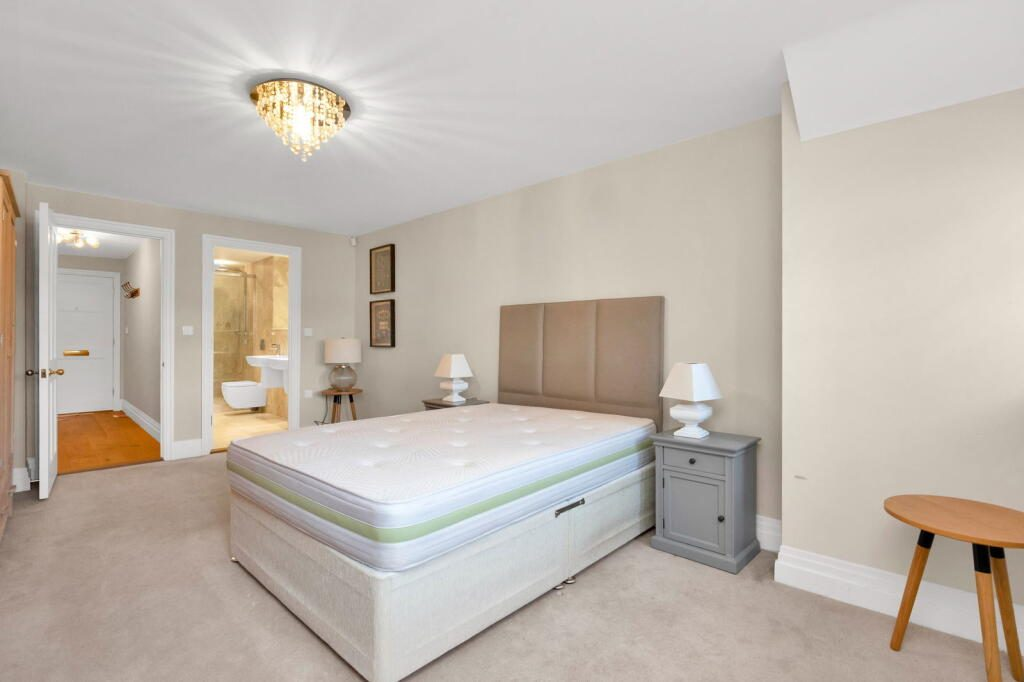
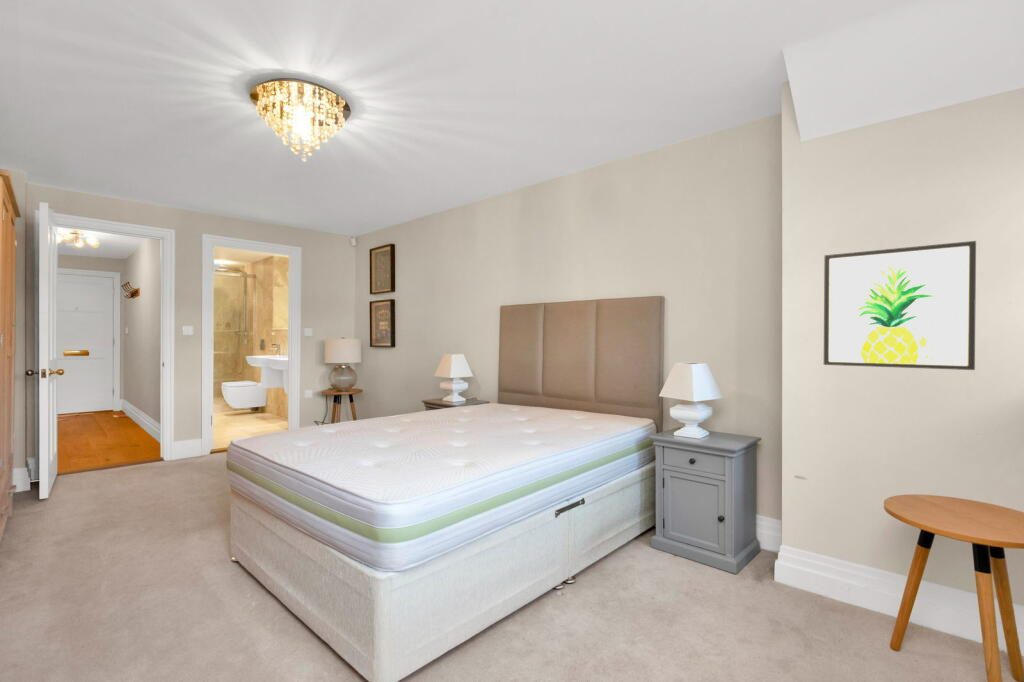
+ wall art (893, 308)
